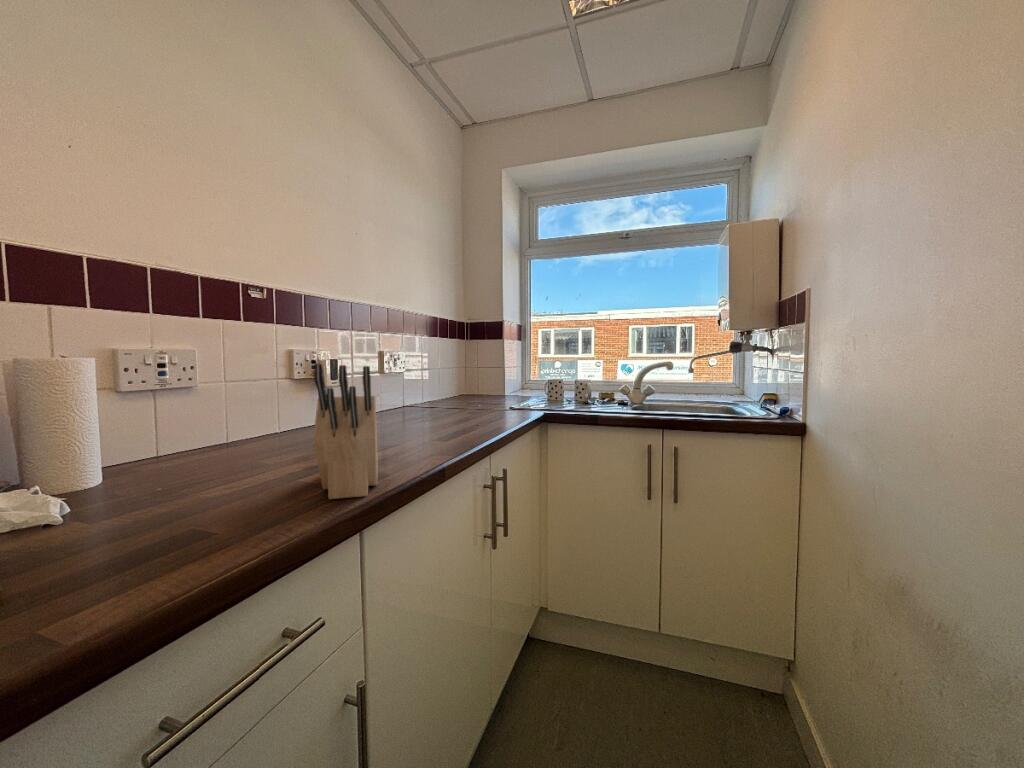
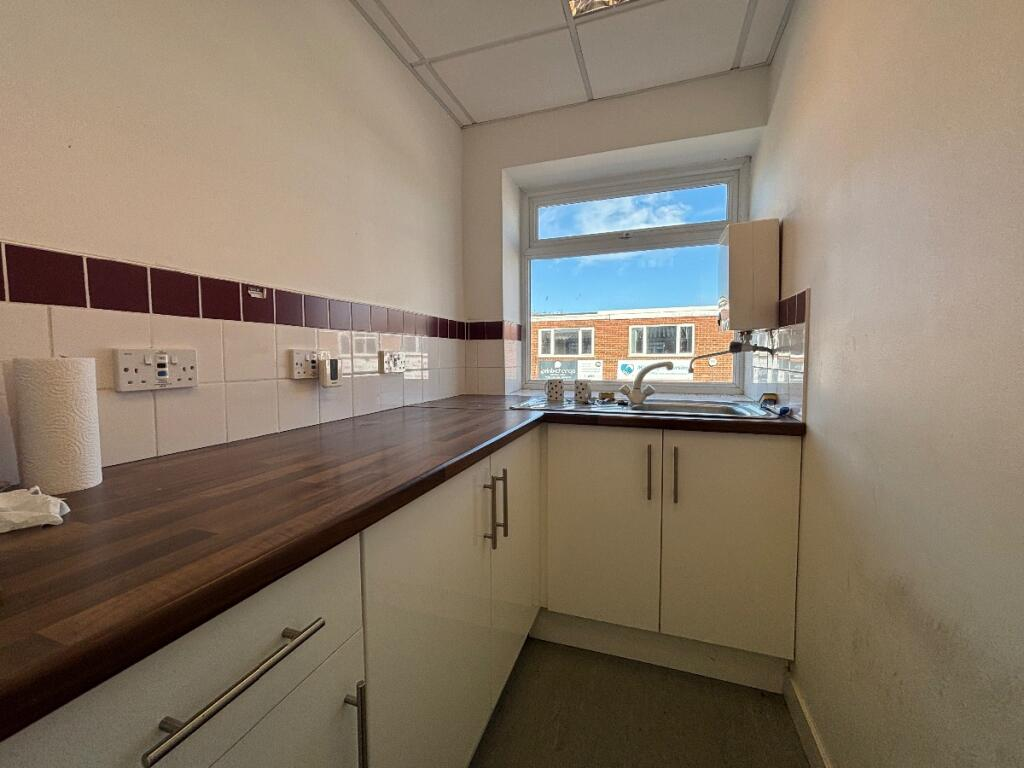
- knife block (349, 426)
